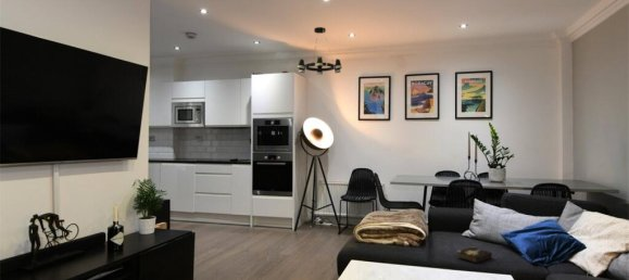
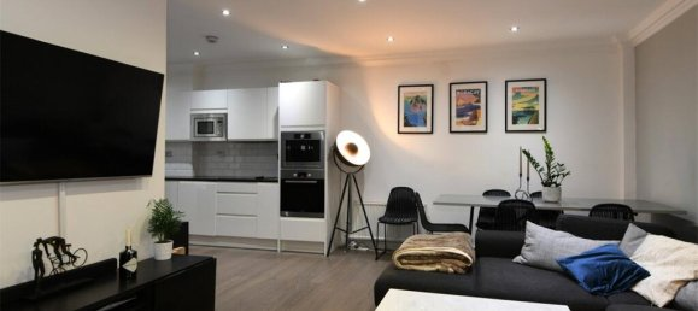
- hardback book (474, 254)
- chandelier (315, 48)
